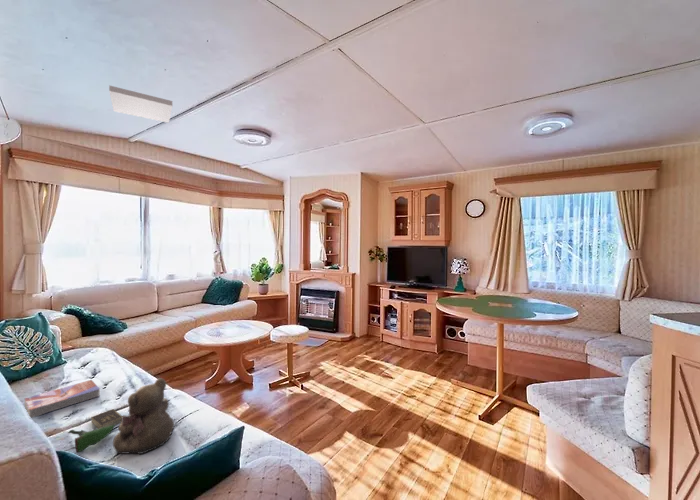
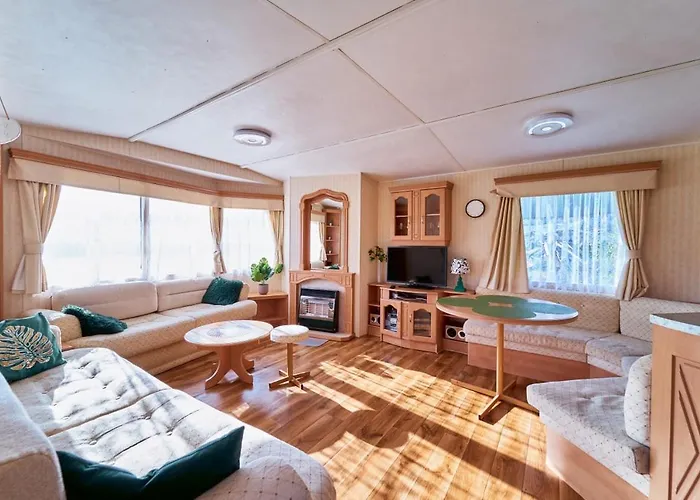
- teddy bear (151, 410)
- book (96, 426)
- ceiling vent (142, 104)
- textbook (63, 397)
